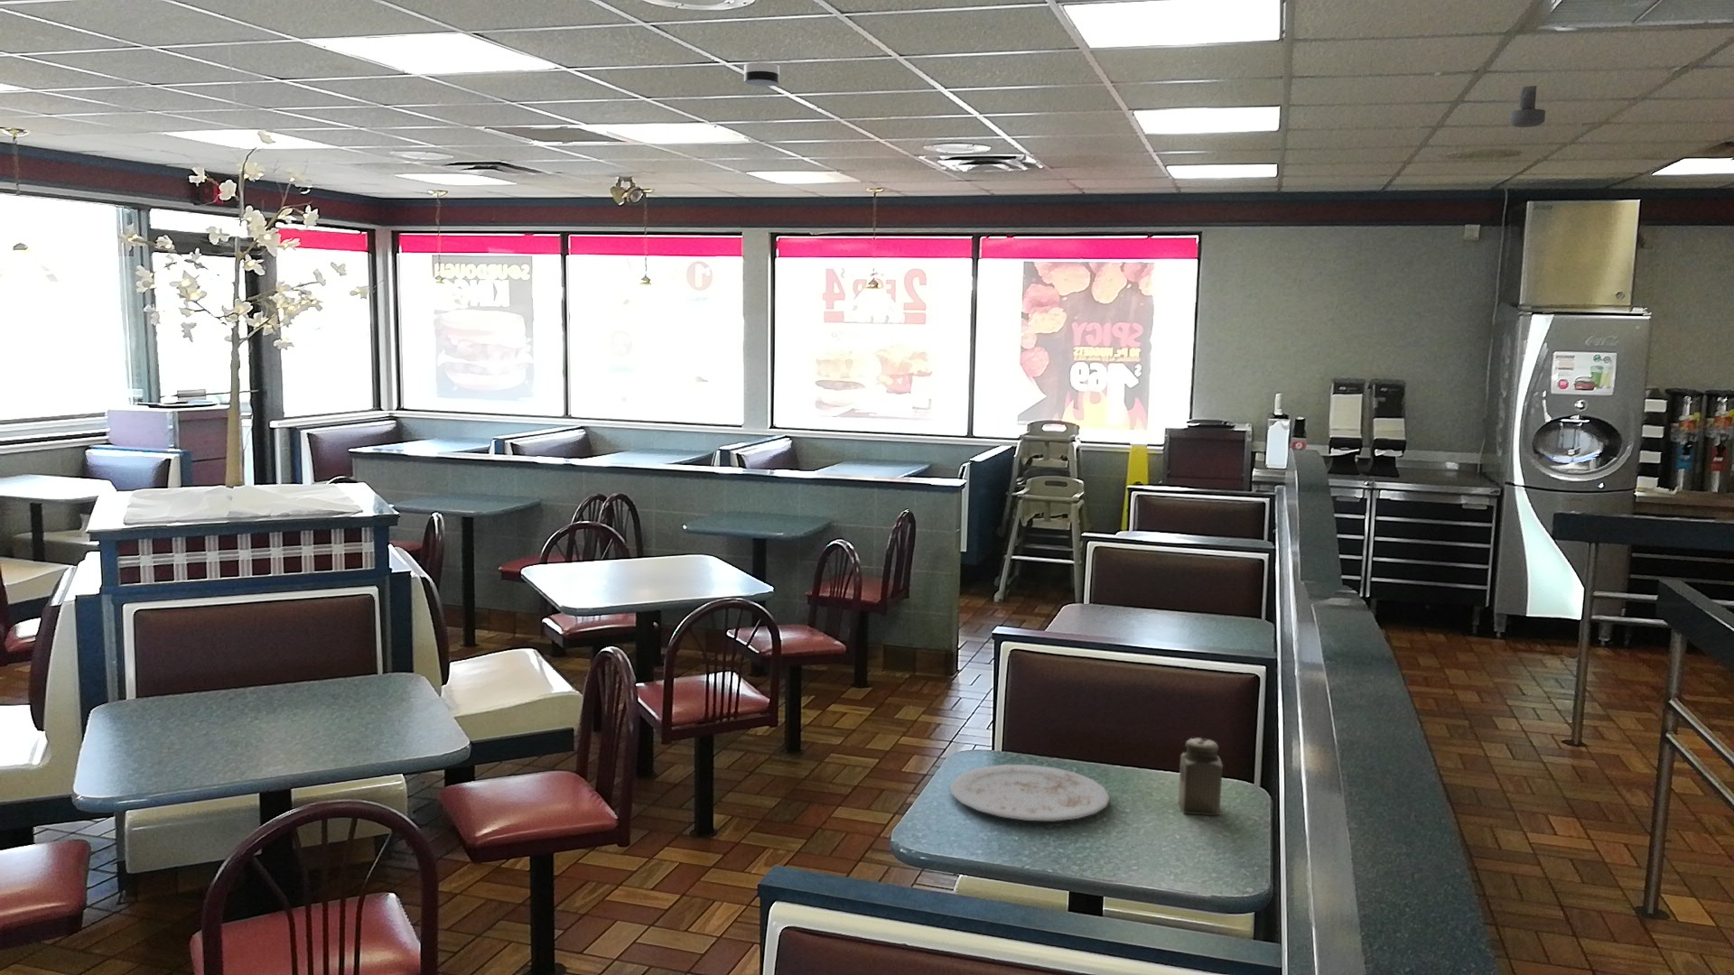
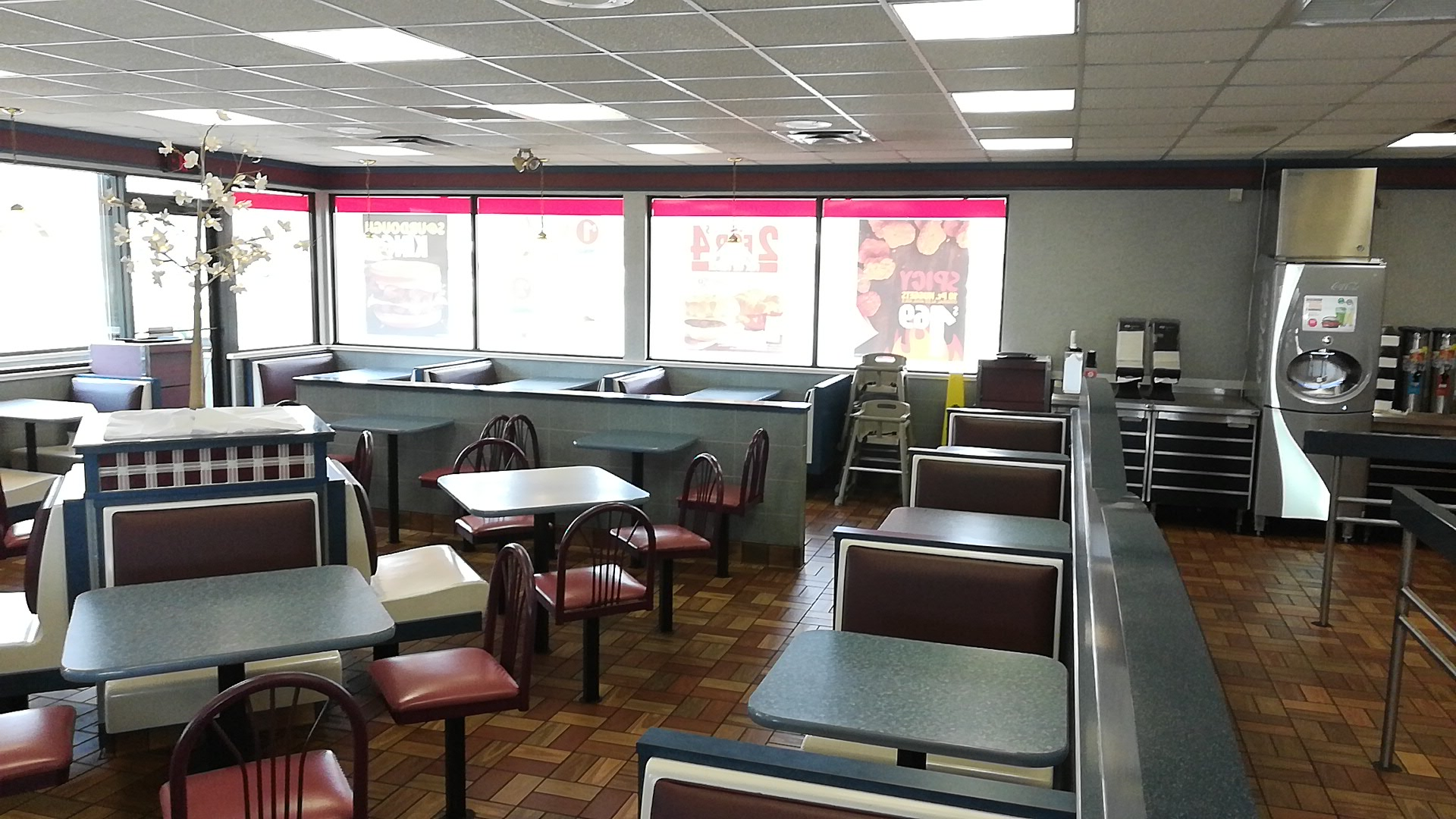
- plate (1029, 793)
- salt shaker (1200, 775)
- smoke detector (761, 74)
- security camera (1528, 106)
